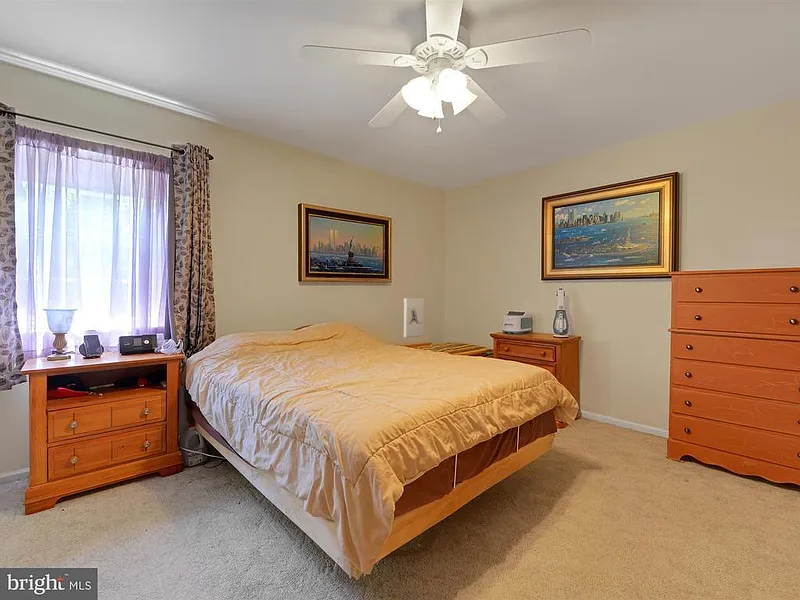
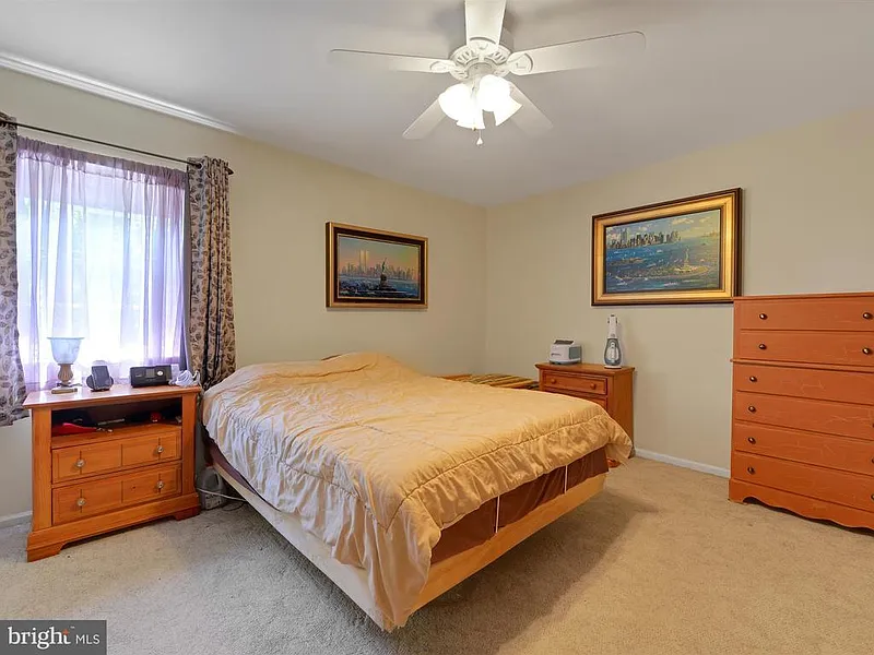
- wall sculpture (413, 317)
